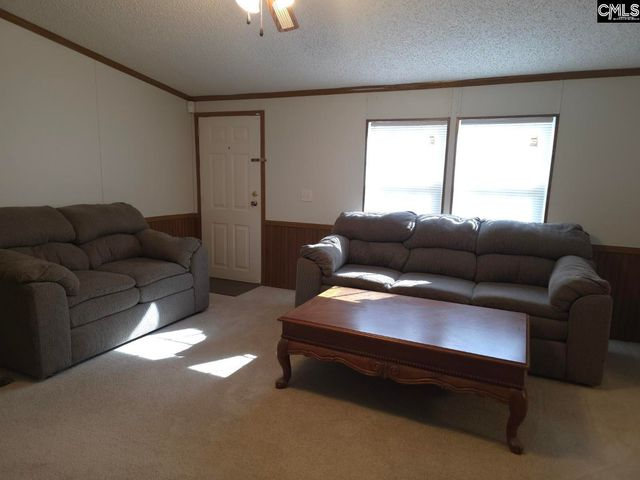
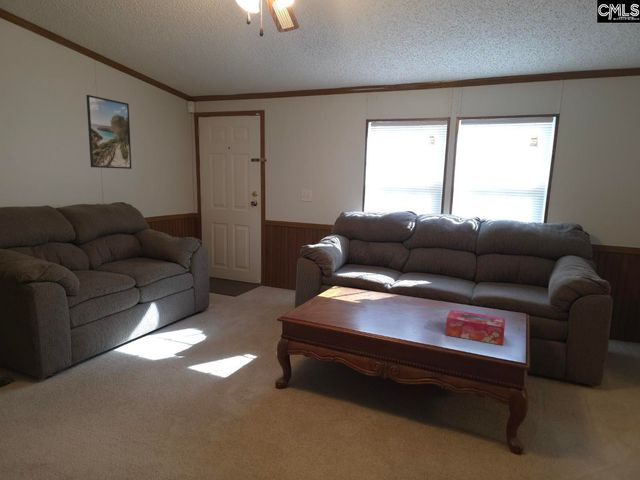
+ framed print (110, 134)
+ tissue box (475, 326)
